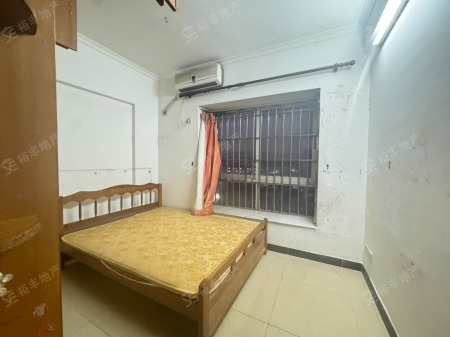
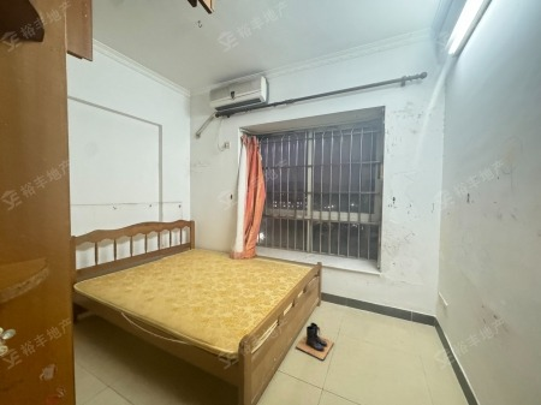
+ boots (315, 335)
